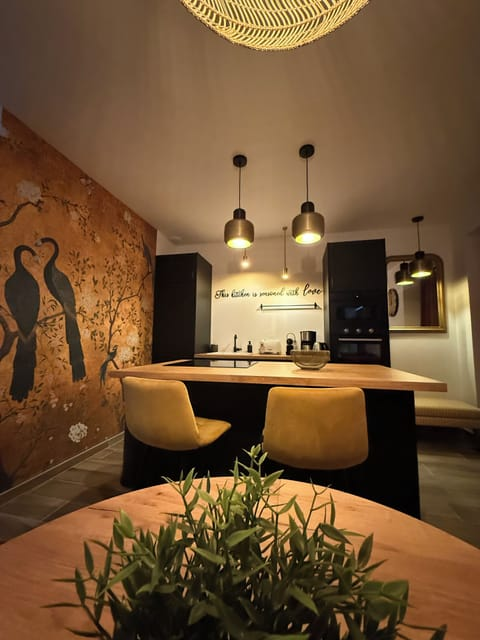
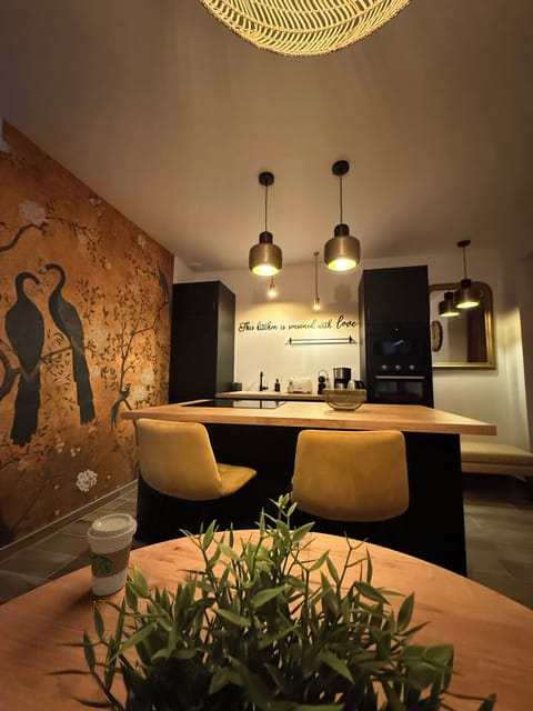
+ coffee cup (111, 552)
